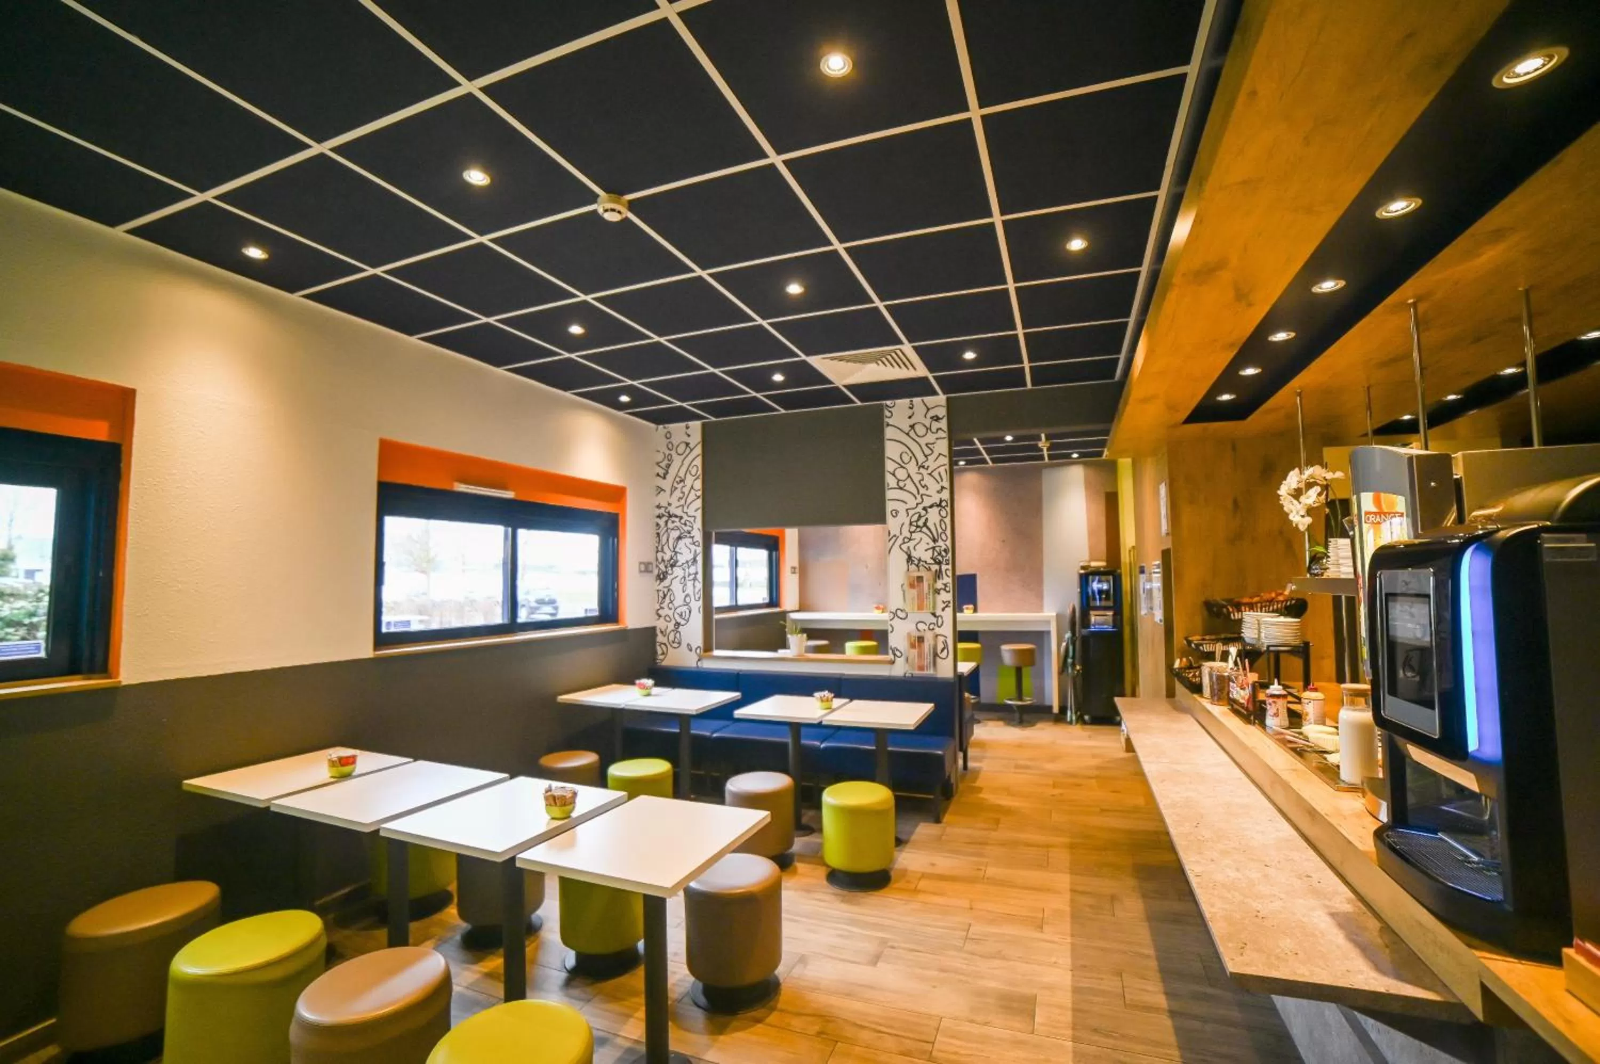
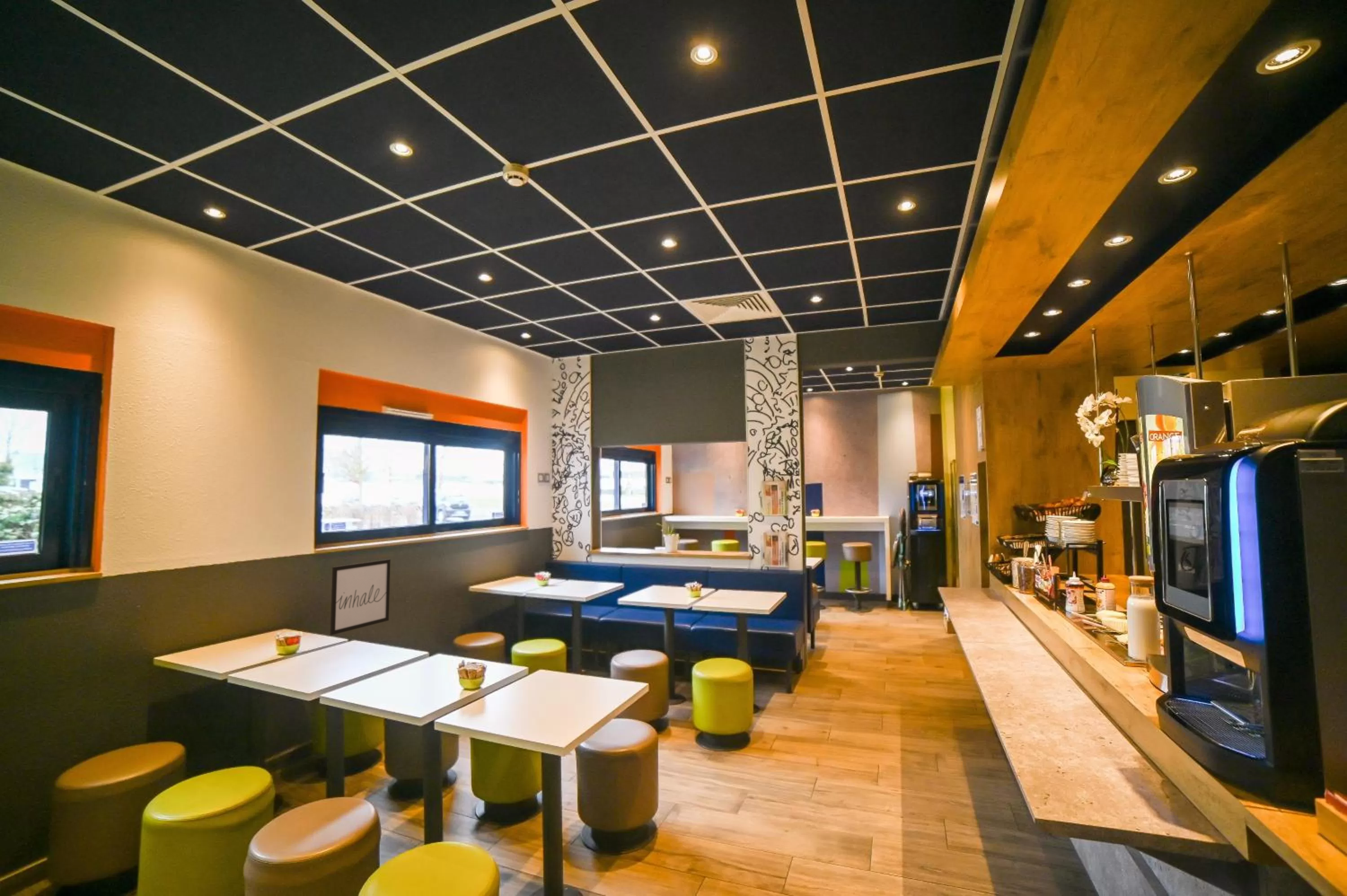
+ wall art (362, 595)
